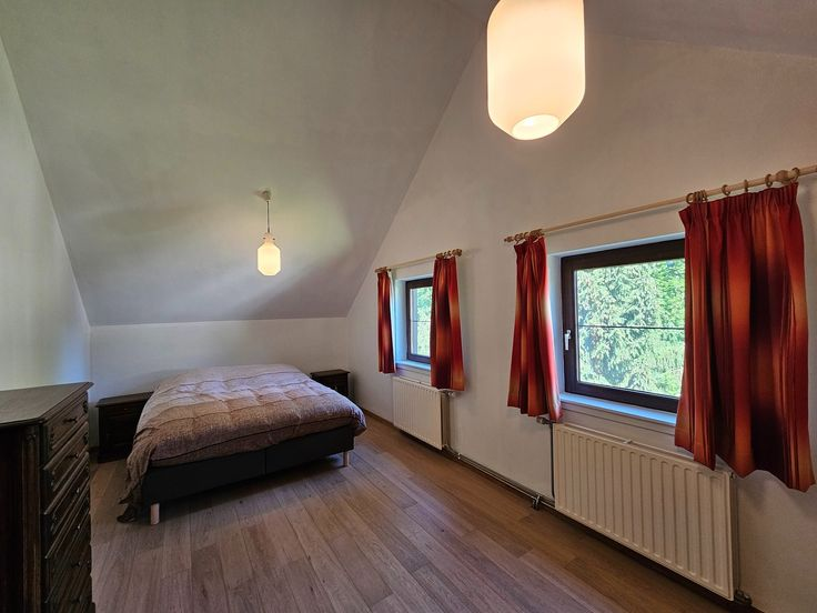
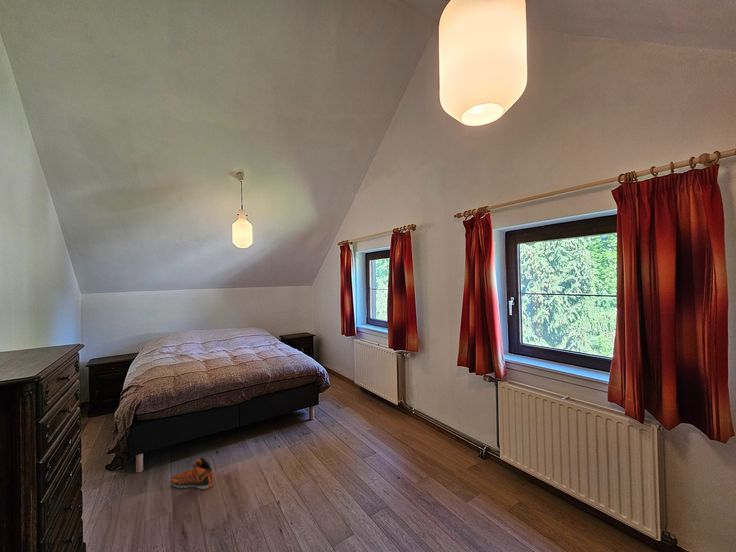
+ sneaker (193, 471)
